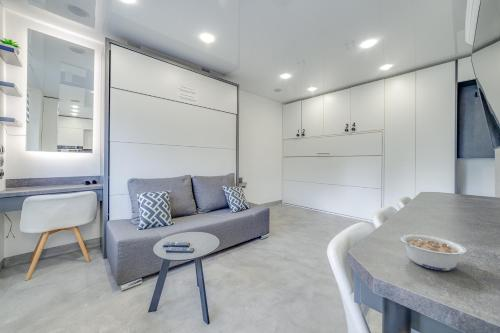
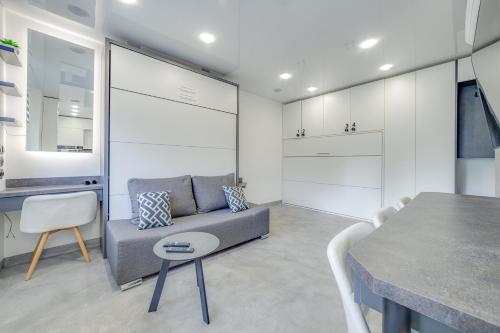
- legume (430, 251)
